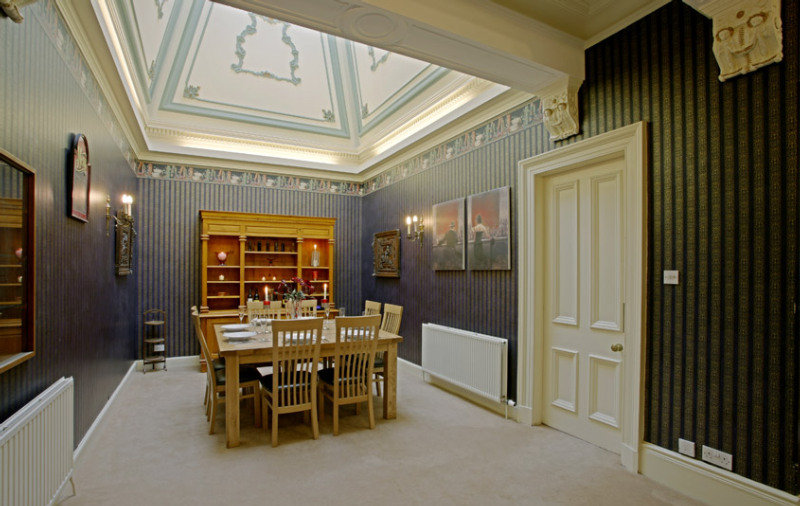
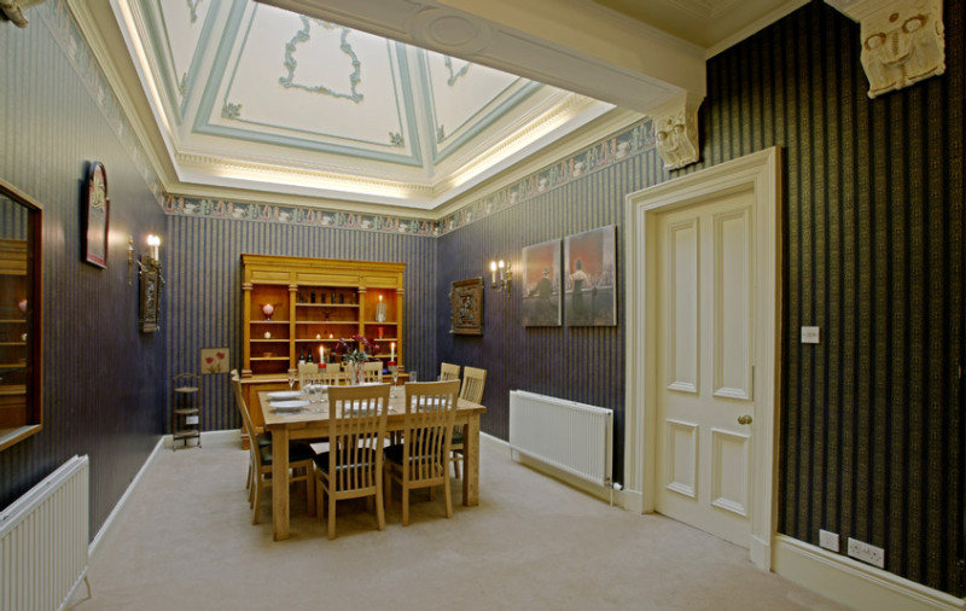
+ wall art (215, 360)
